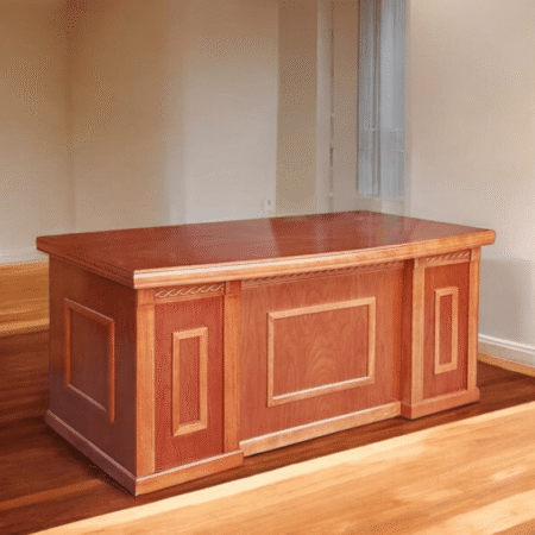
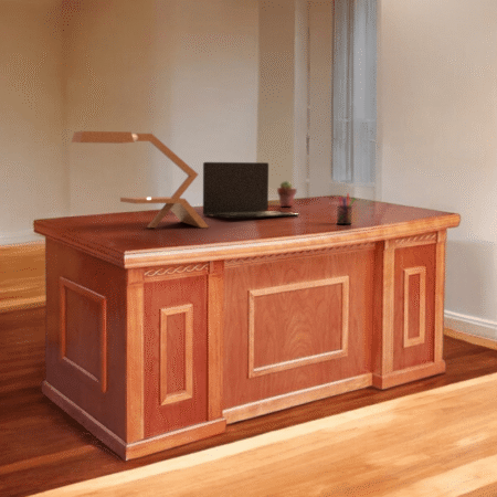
+ desk lamp (140, 197)
+ pen holder (346, 208)
+ potted succulent (286, 193)
+ laptop (251, 189)
